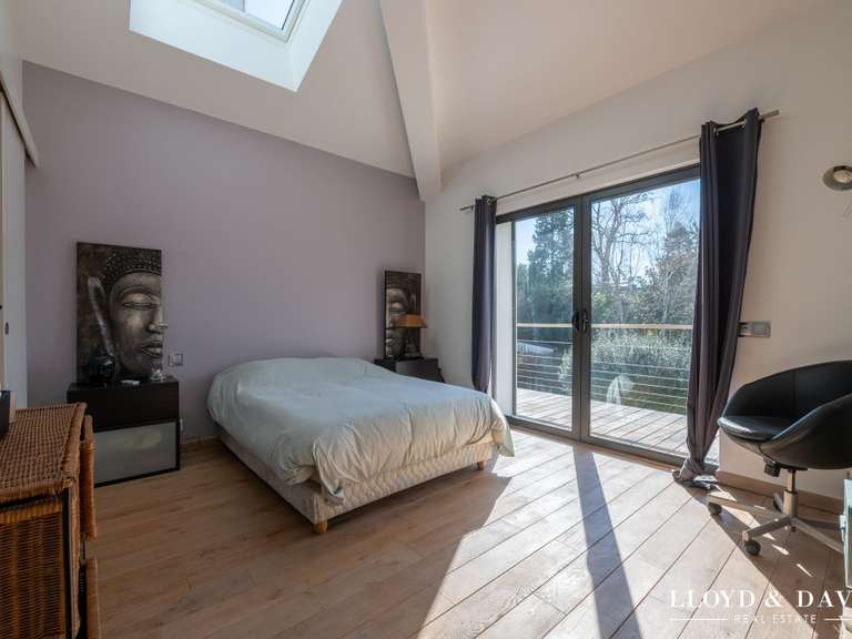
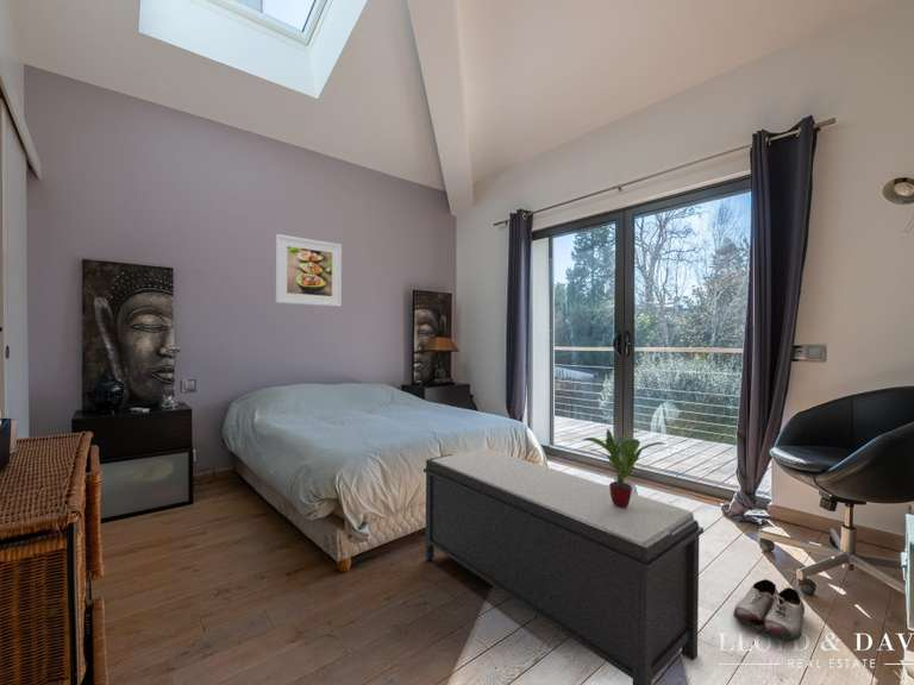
+ bench (538, 540)
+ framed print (309, 271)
+ shoe (769, 607)
+ potted plant (619, 469)
